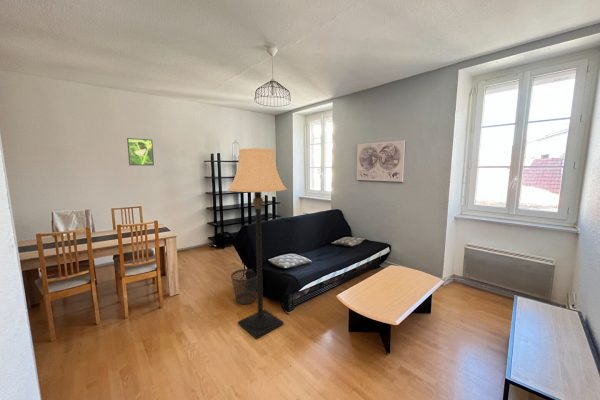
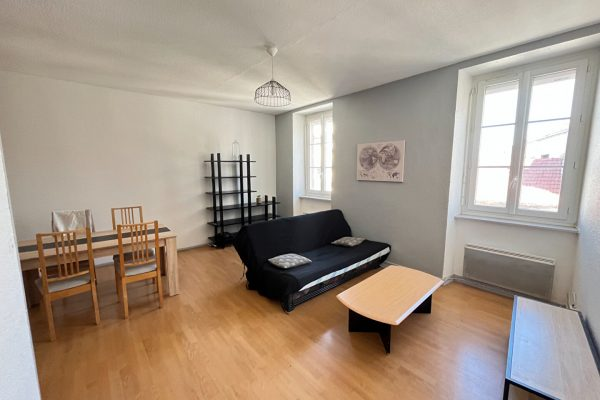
- wastebasket (245, 287)
- lamp (258, 240)
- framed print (140, 152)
